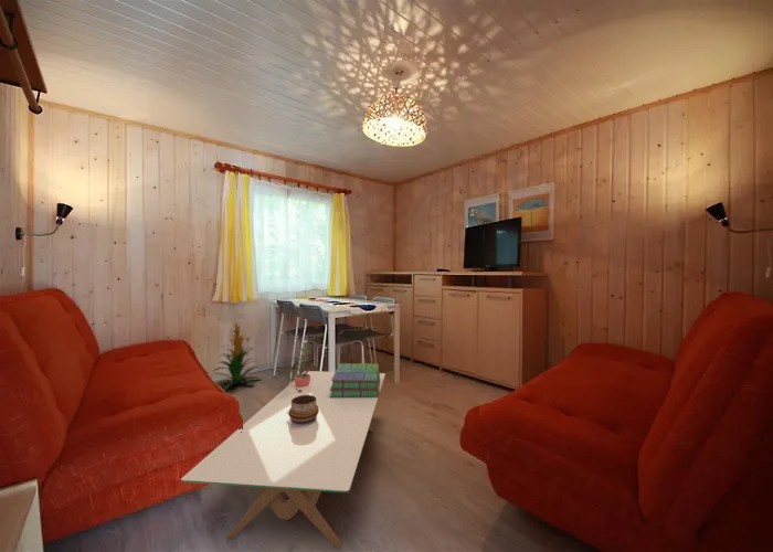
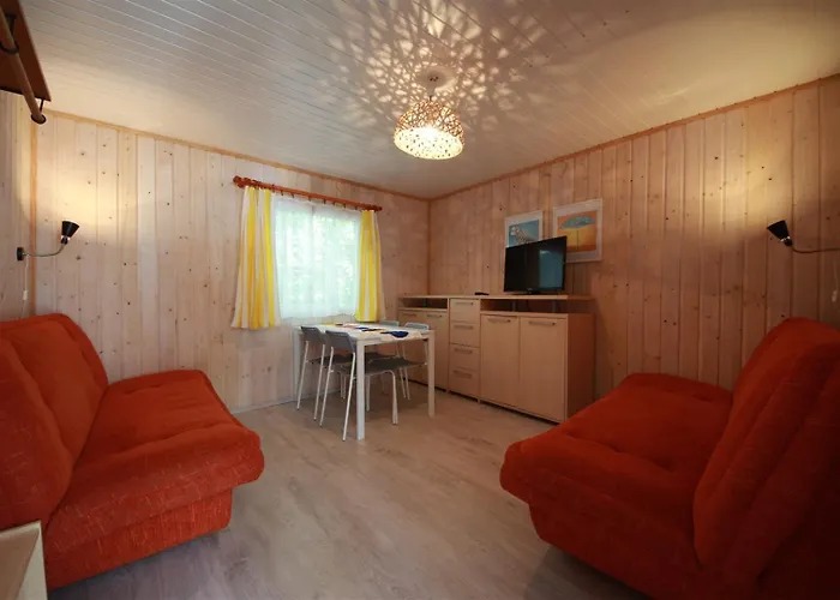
- coffee table (318, 438)
- potted plant (298, 367)
- indoor plant (237, 351)
- stack of books (357, 378)
- decorative bowl (304, 408)
